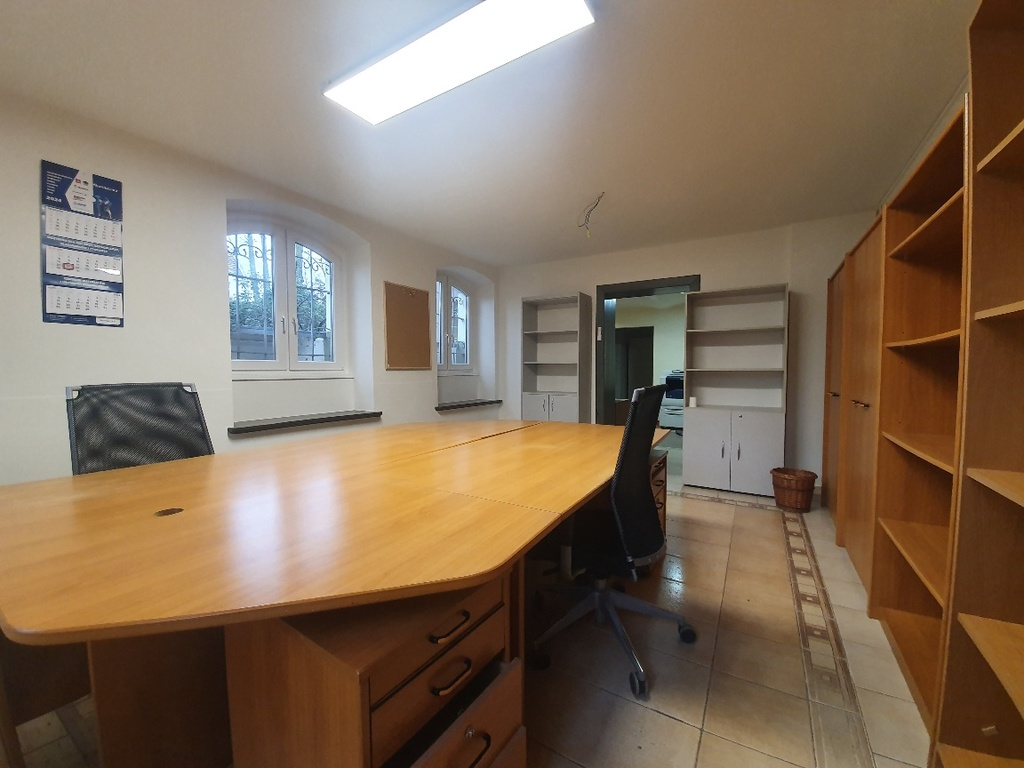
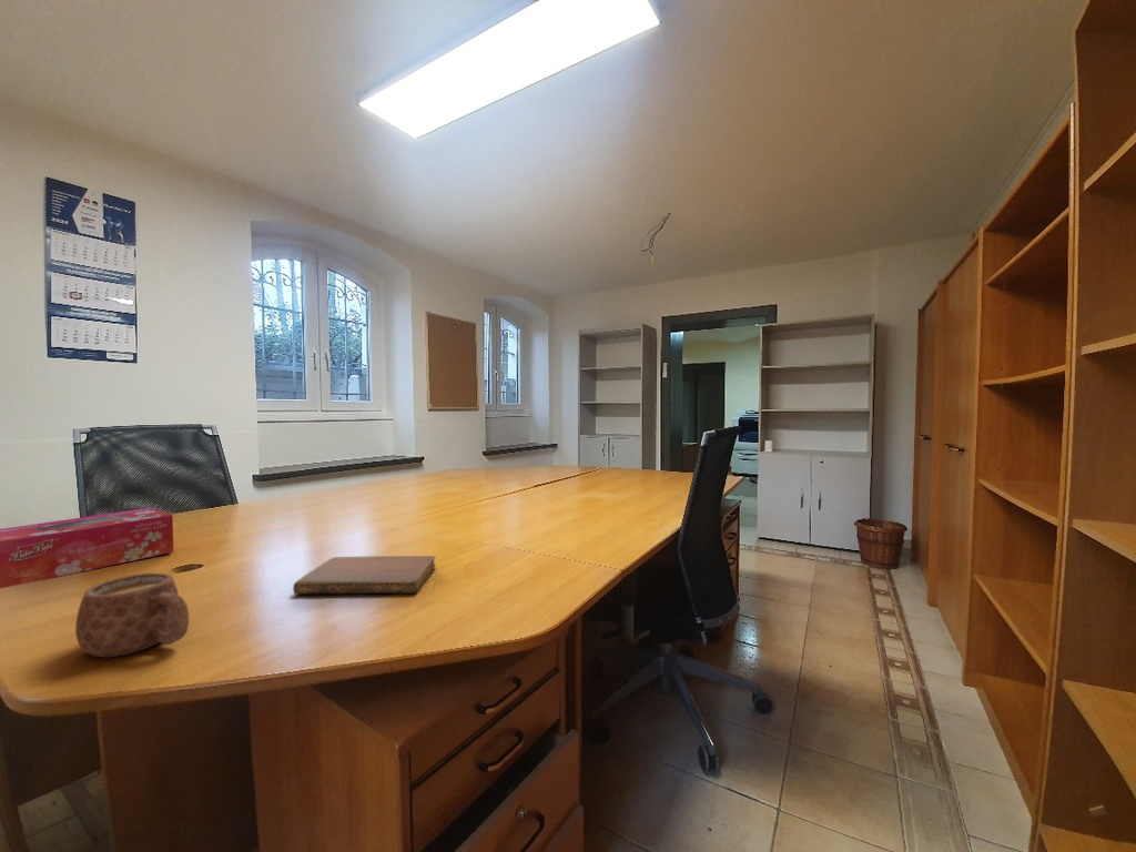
+ notebook (371, 574)
+ mug (142, 615)
+ tissue box (84, 542)
